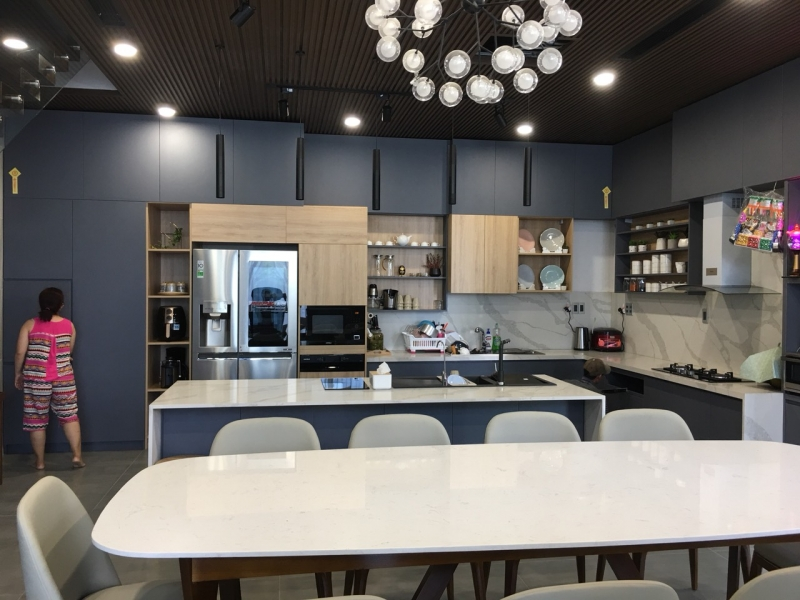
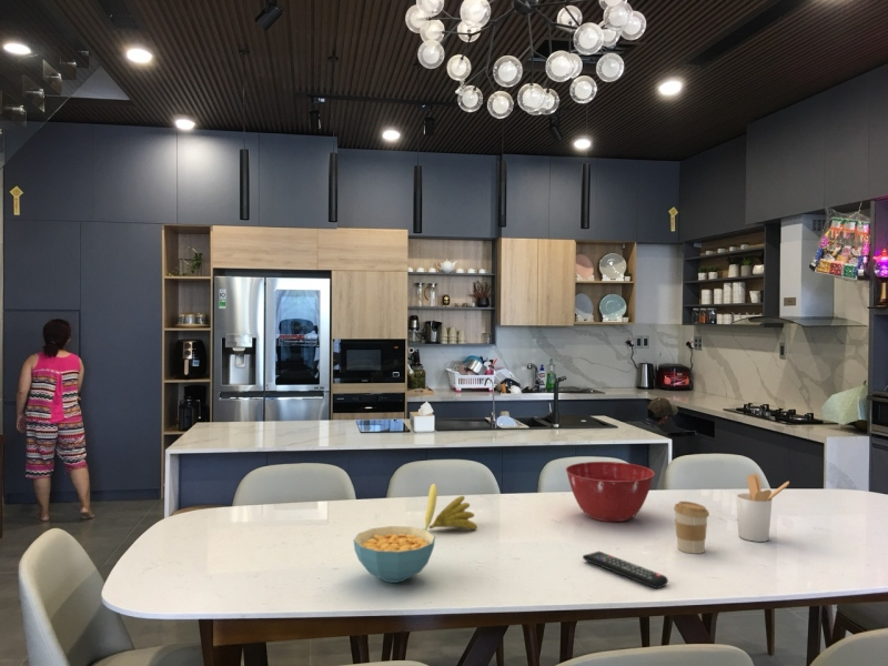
+ banana (448, 505)
+ remote control (623, 568)
+ cereal bowl (394, 557)
+ utensil holder (763, 507)
+ mixing bowl (608, 493)
+ coffee cup (690, 526)
